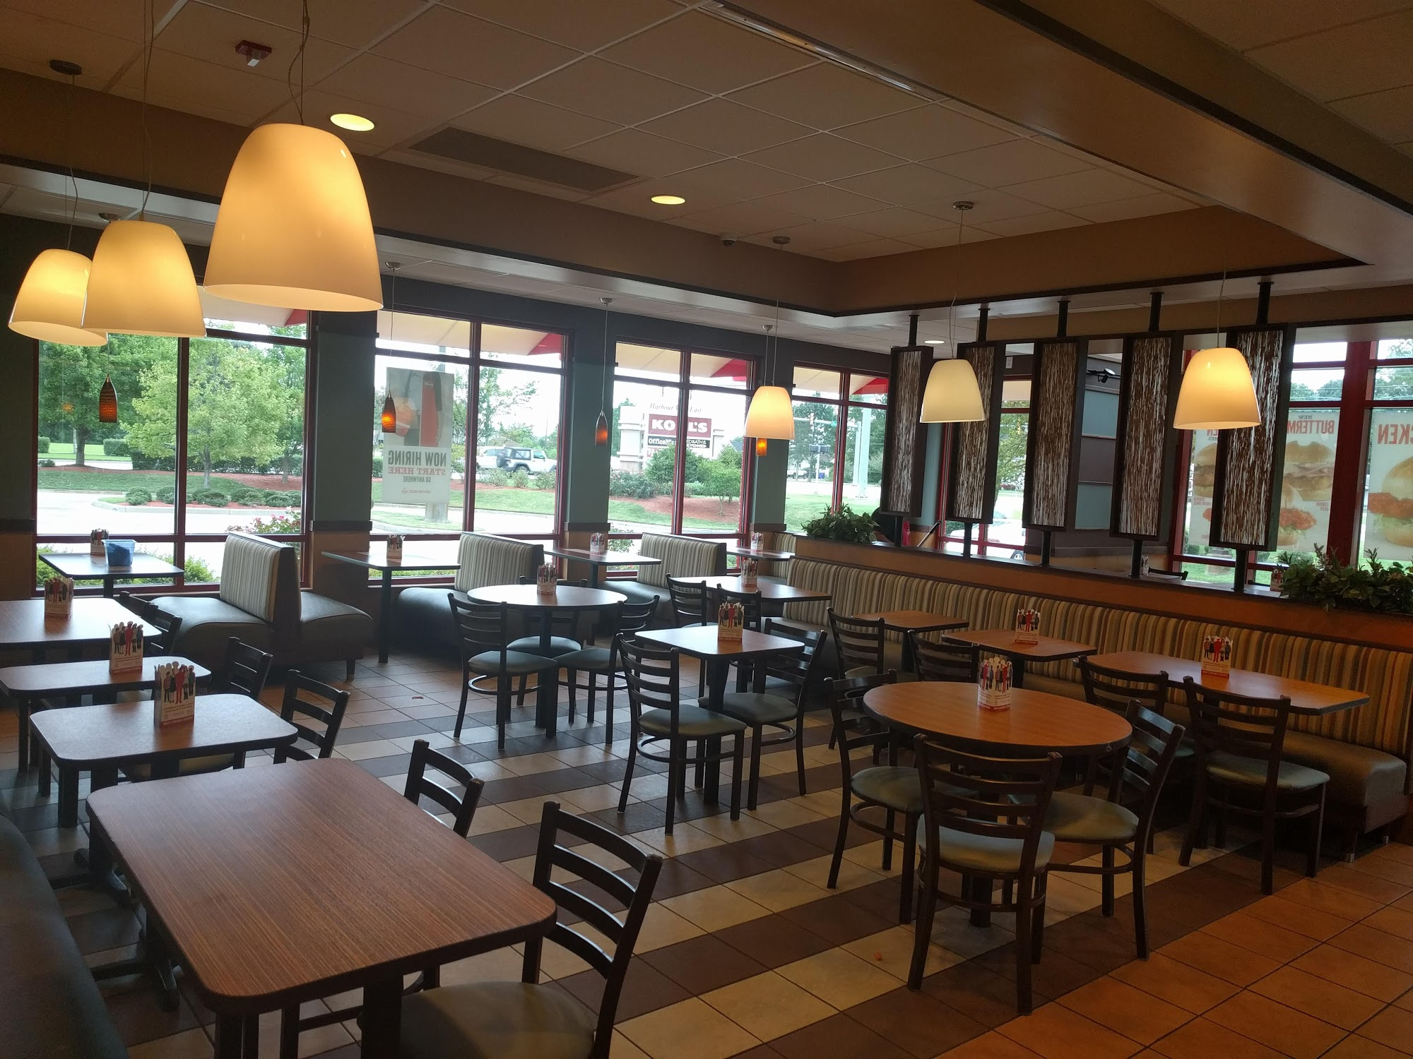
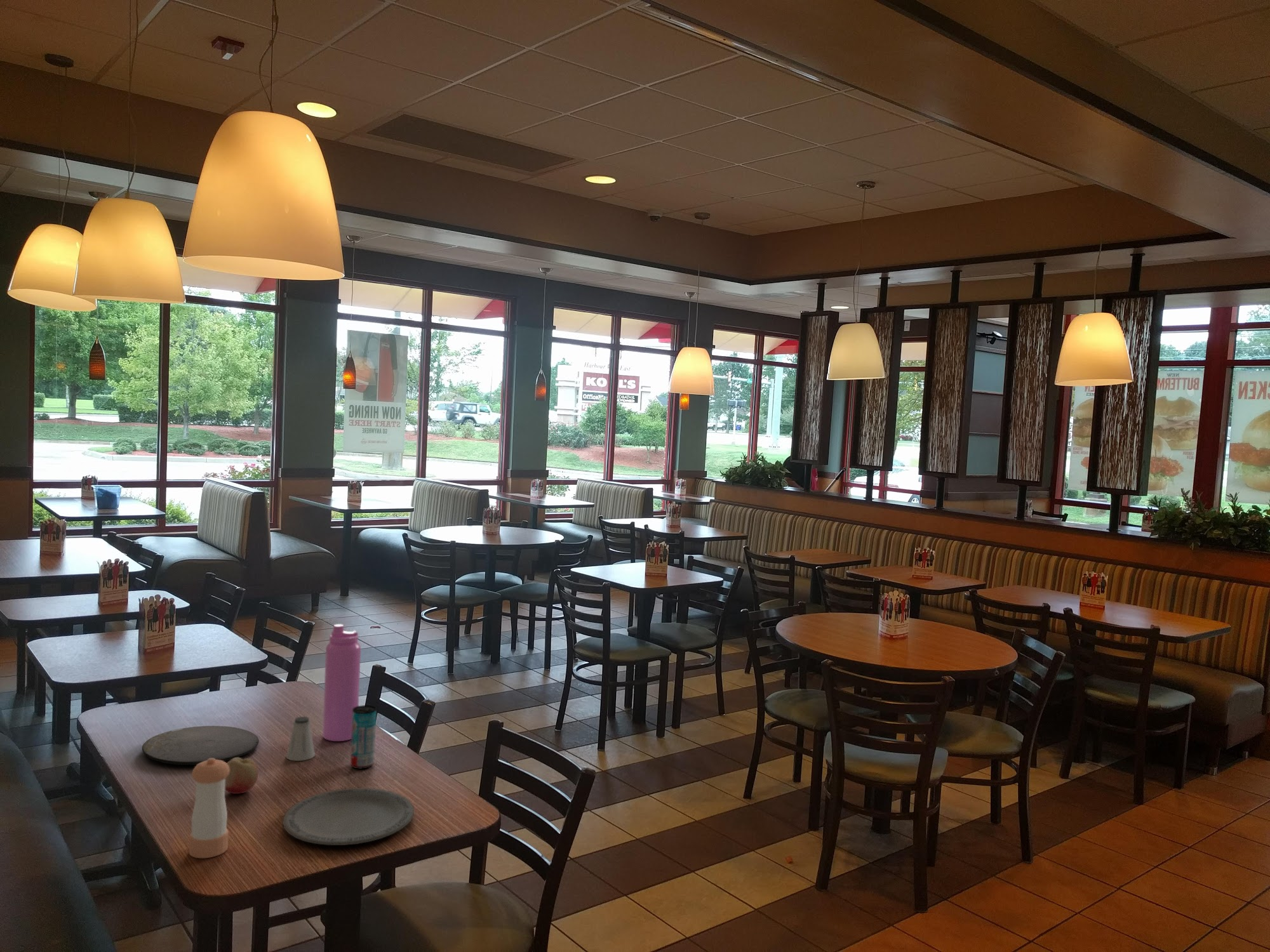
+ pepper shaker (210, 804)
+ saltshaker (301, 737)
+ plate (349, 817)
+ fruit (239, 775)
+ water bottle (342, 680)
+ beverage can (363, 737)
+ plate (201, 744)
